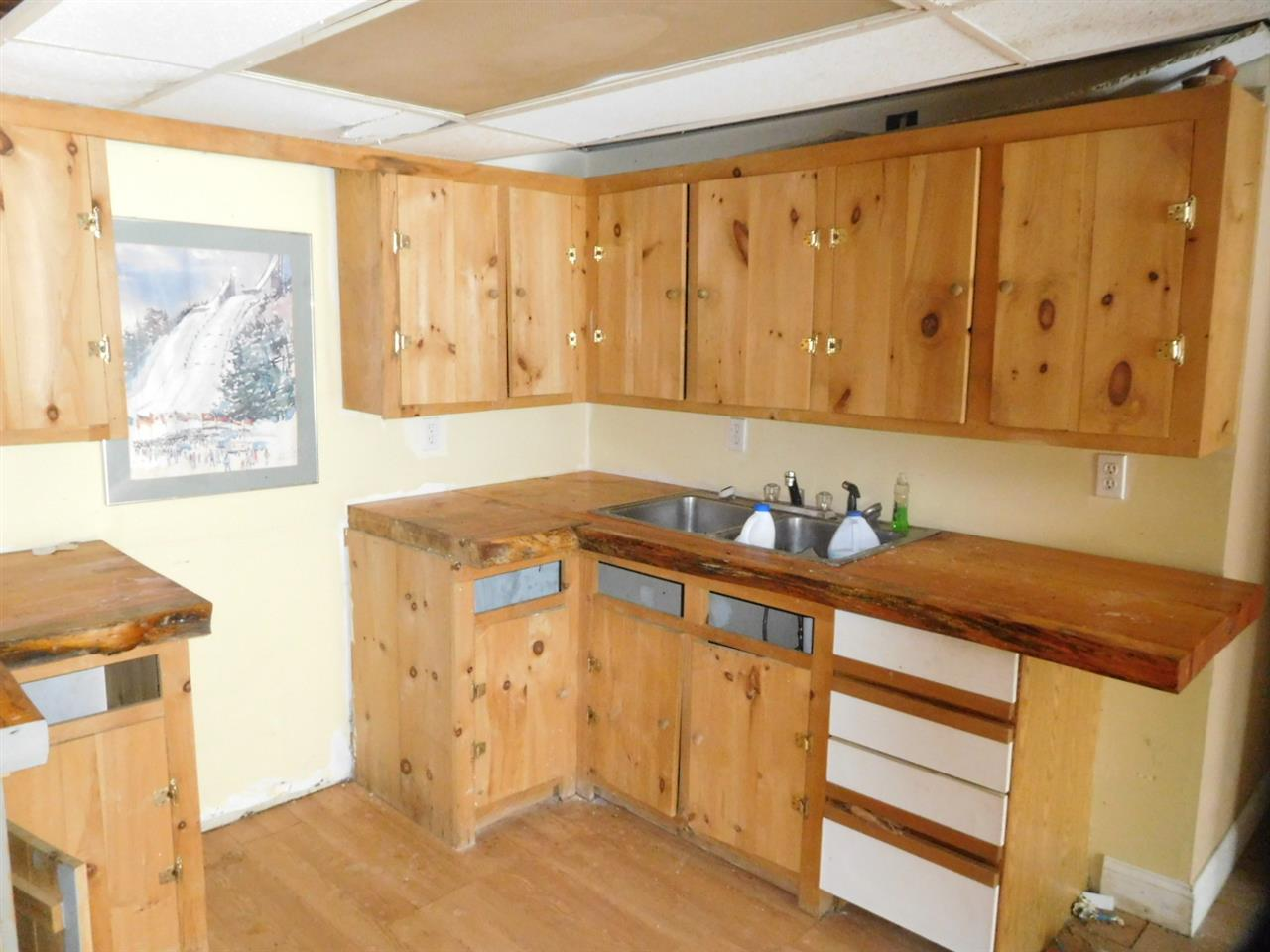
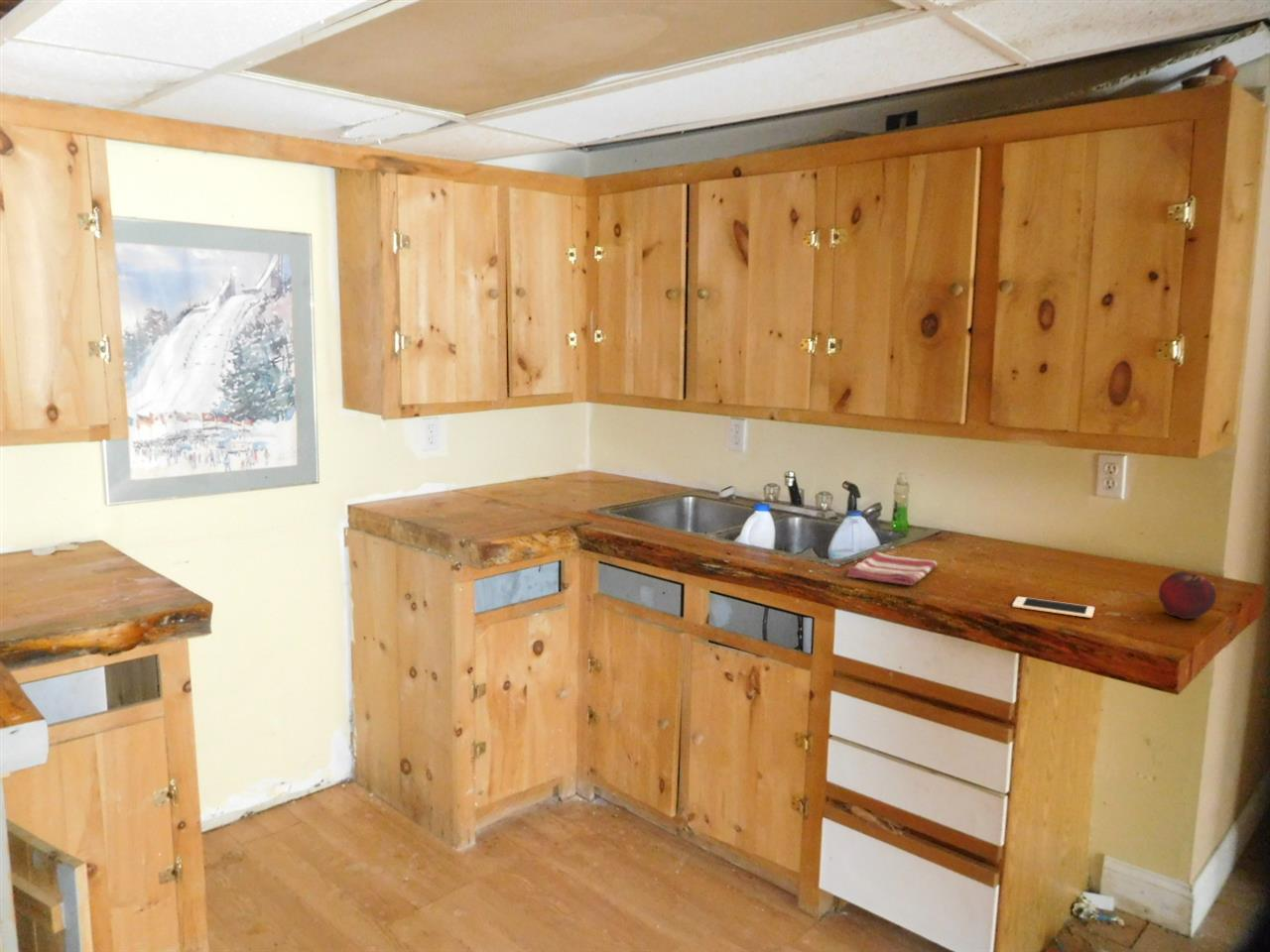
+ cell phone (1053, 606)
+ dish towel (893, 566)
+ fruit (1186, 595)
